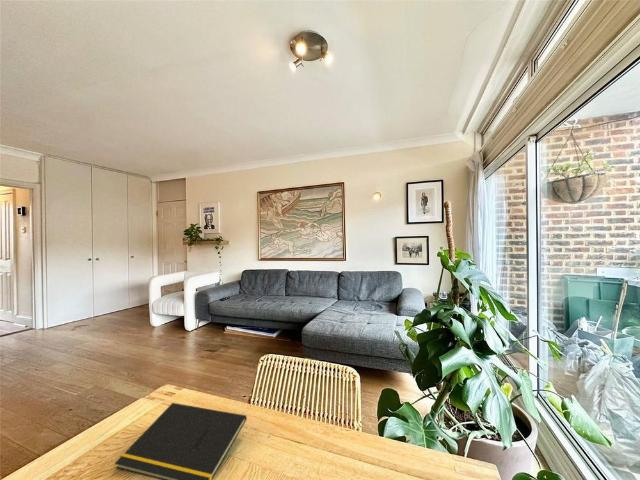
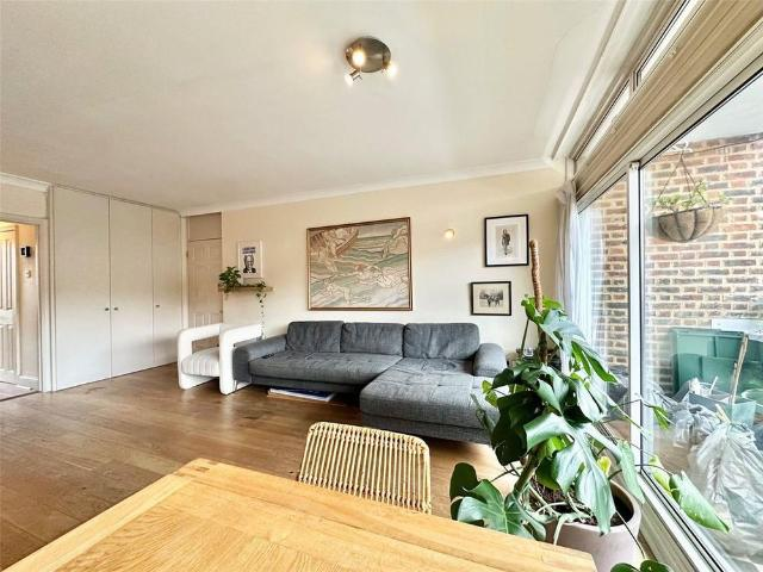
- notepad (186, 439)
